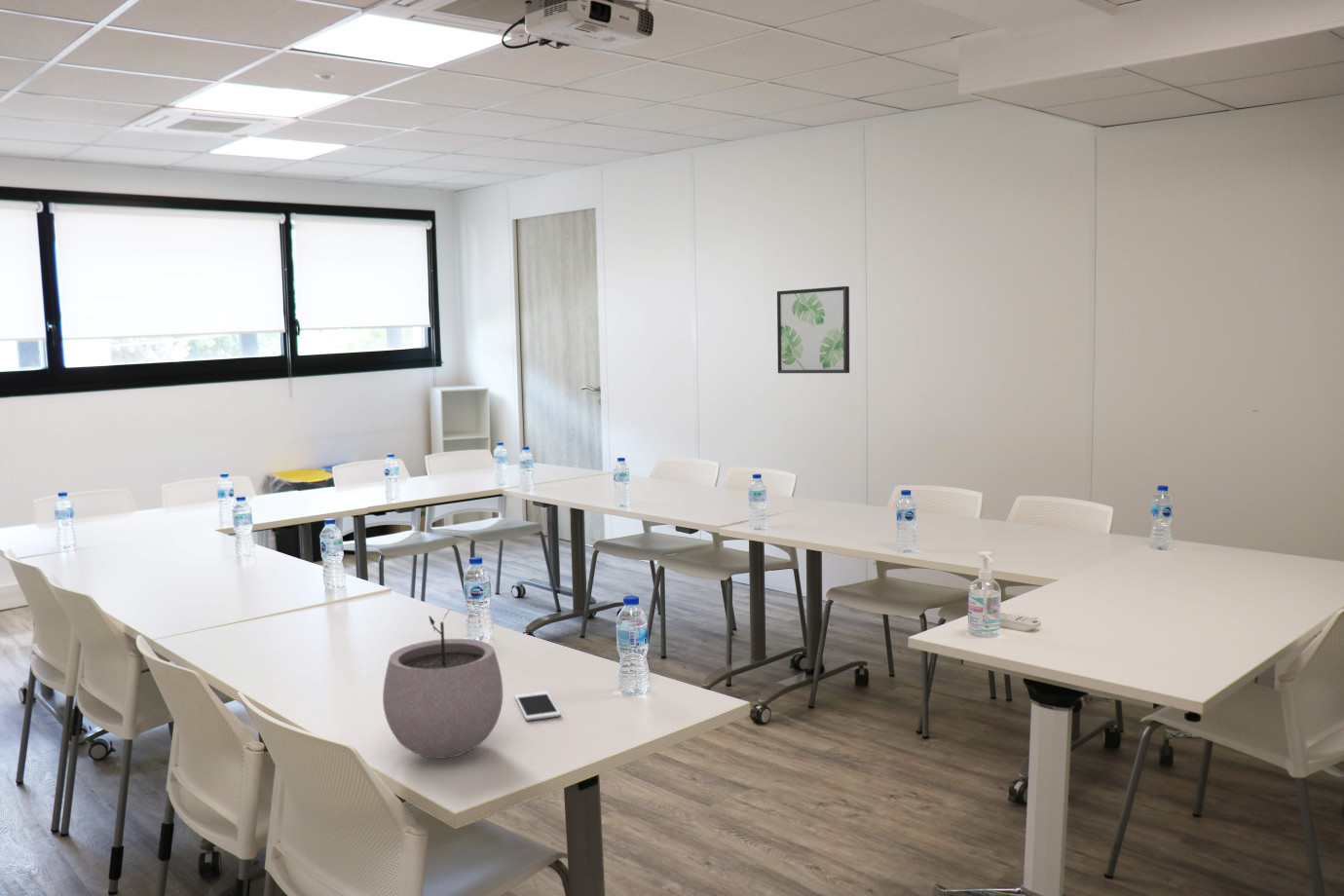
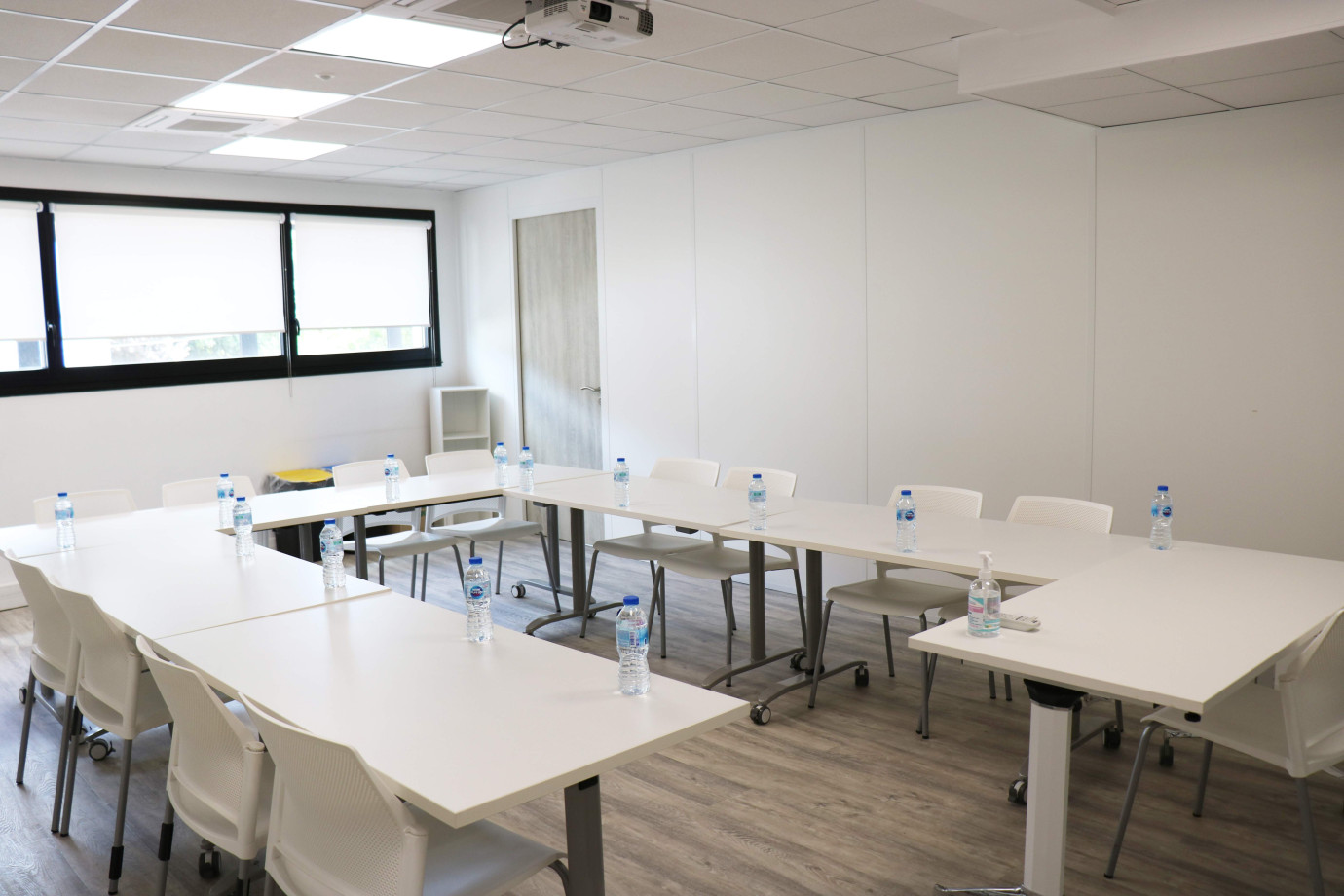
- cell phone (537, 705)
- wall art (812, 331)
- plant pot (443, 680)
